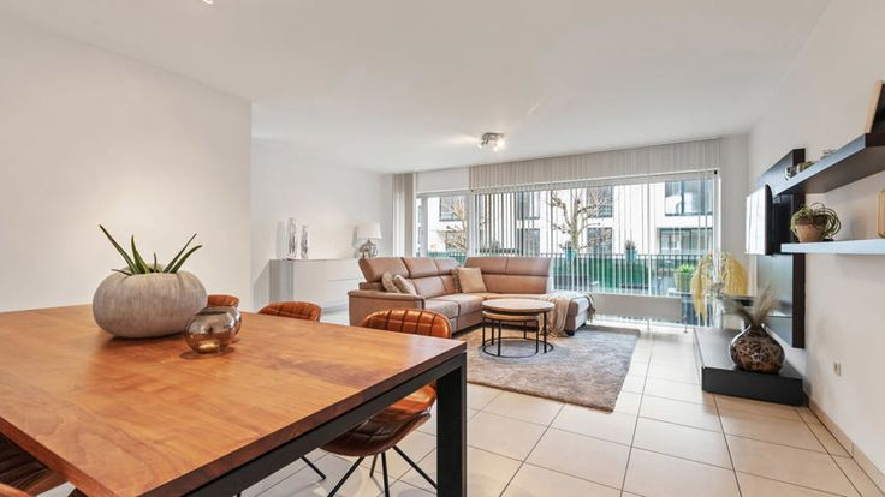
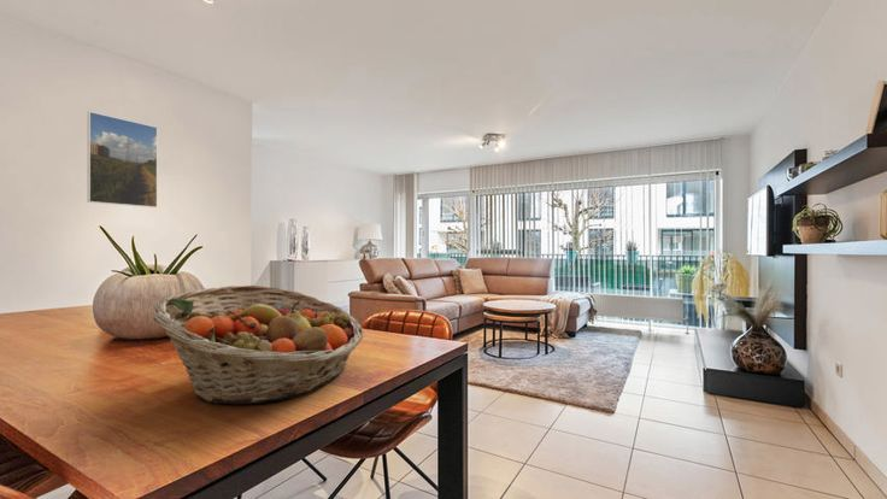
+ fruit basket (271, 333)
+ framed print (124, 162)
